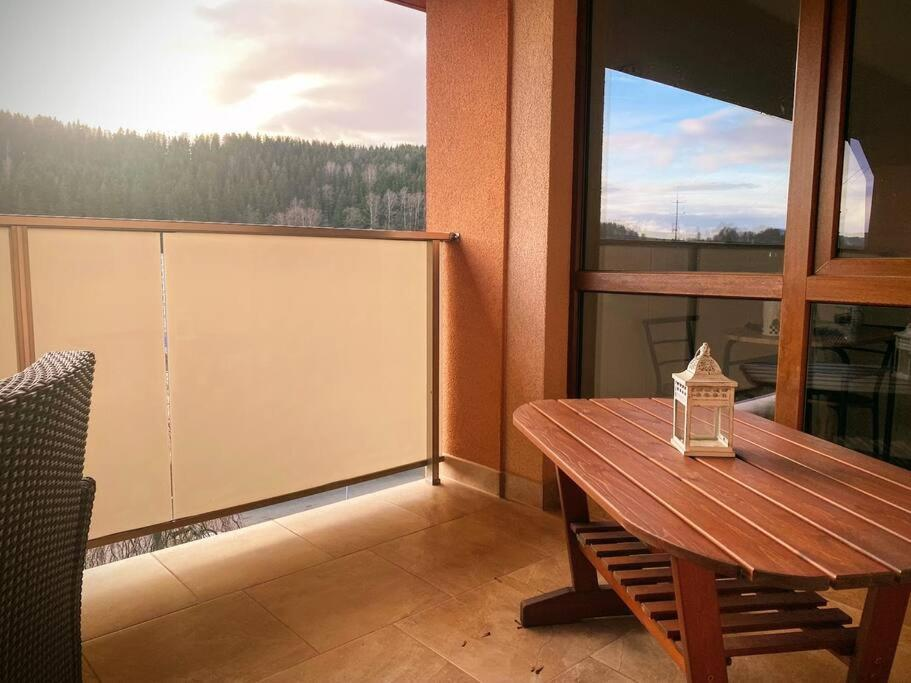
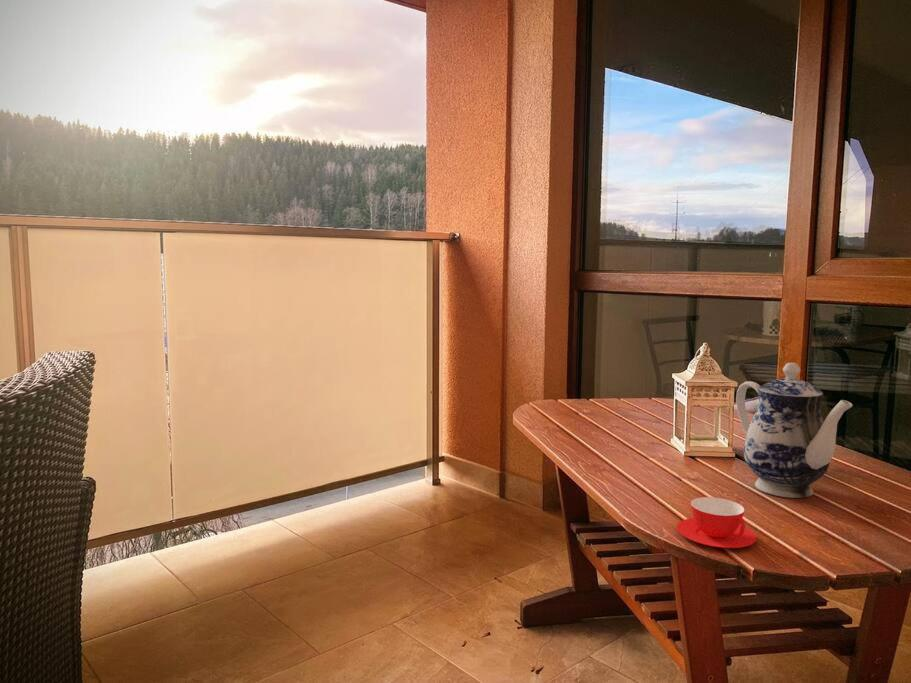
+ teacup (716, 520)
+ teapot (787, 426)
